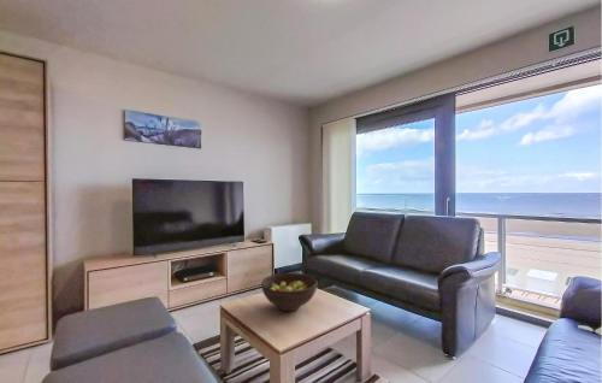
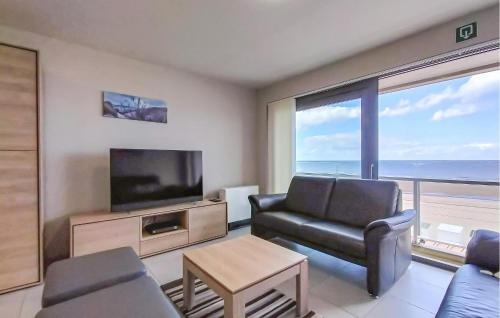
- fruit bowl (289, 294)
